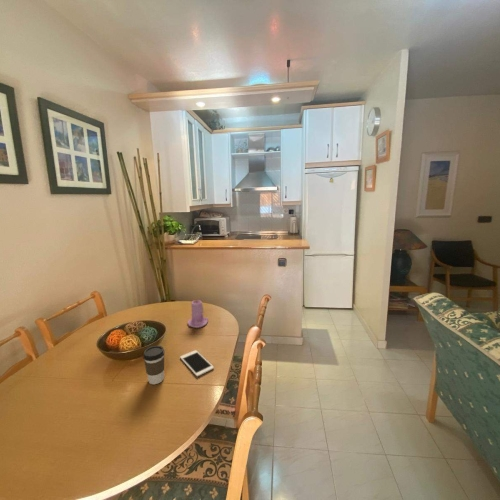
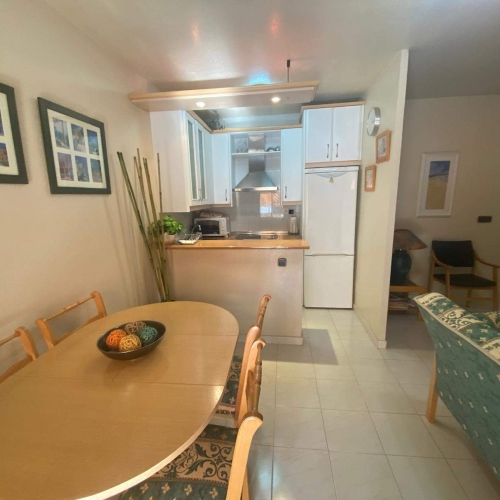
- coffee cup (155, 365)
- cell phone (196, 362)
- candle (196, 310)
